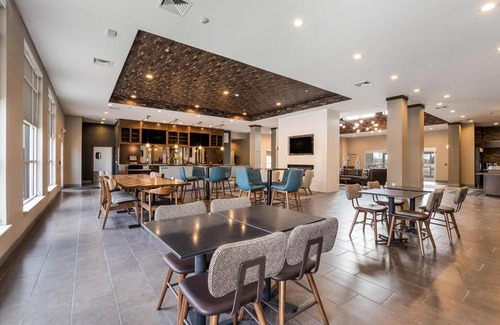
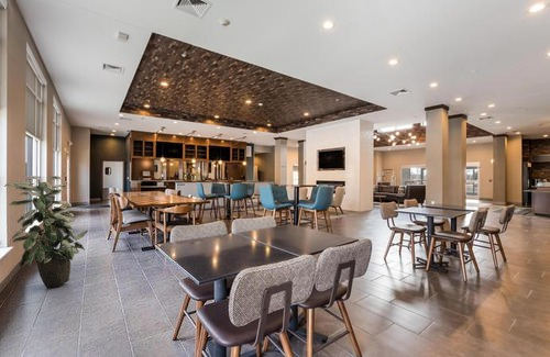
+ indoor plant (48, 231)
